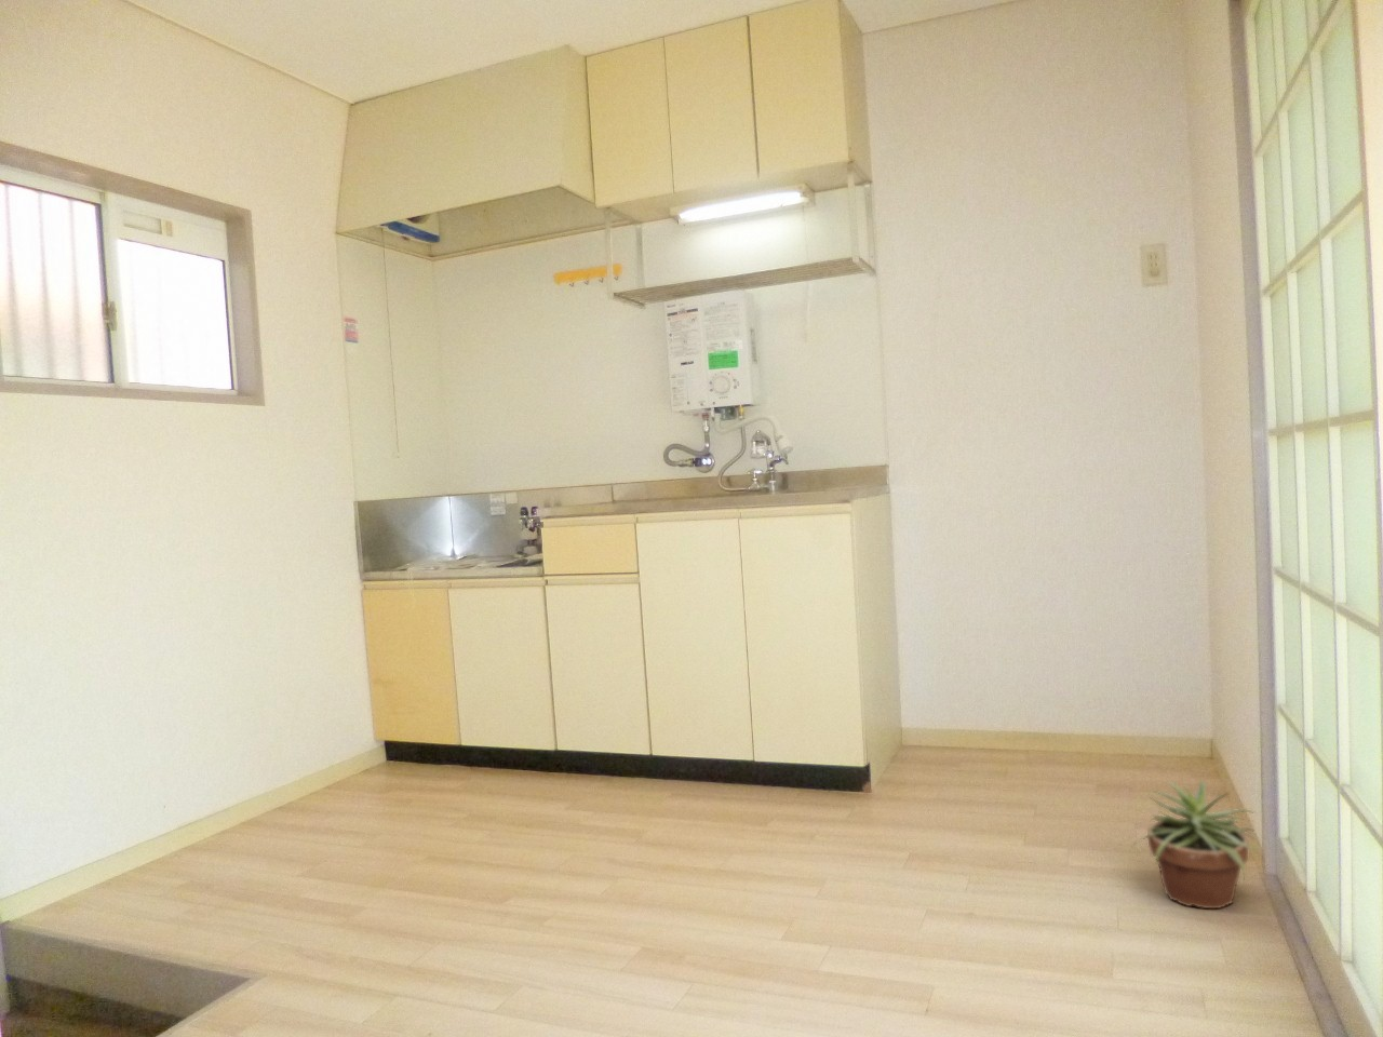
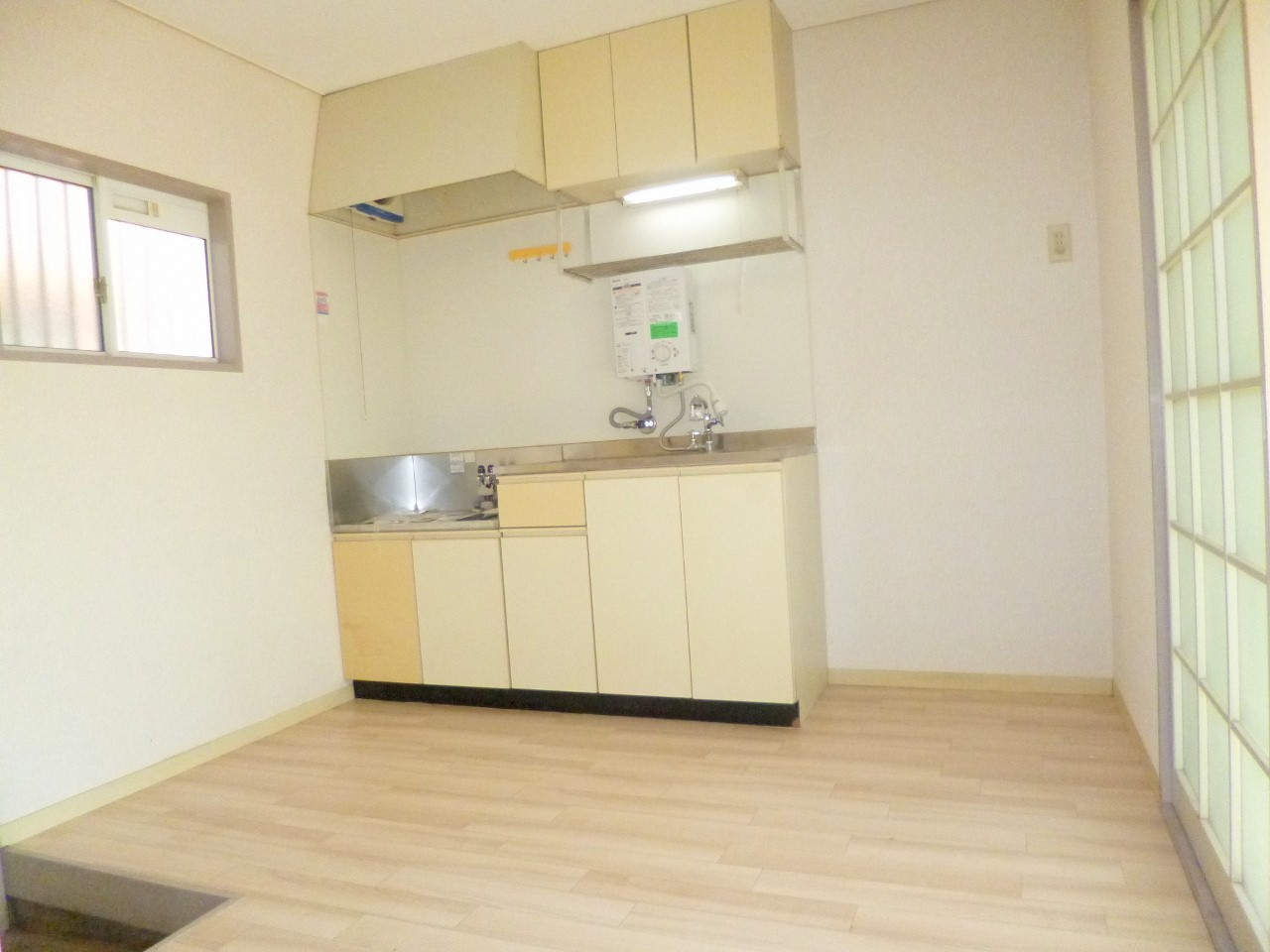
- potted plant (1192, 840)
